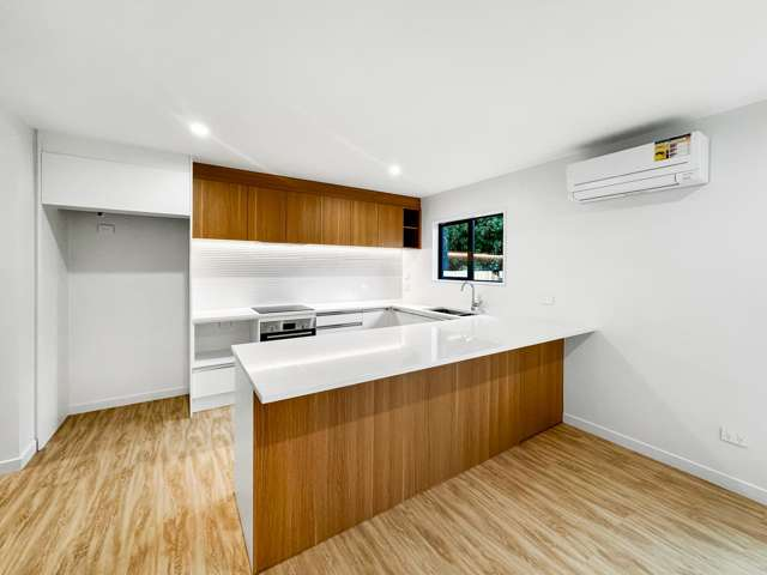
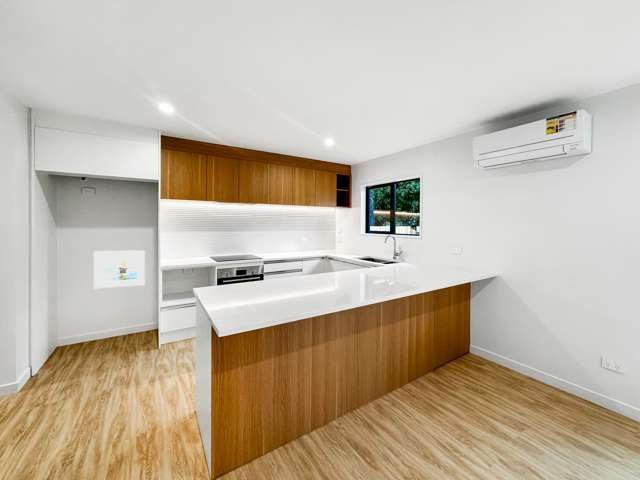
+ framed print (120, 268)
